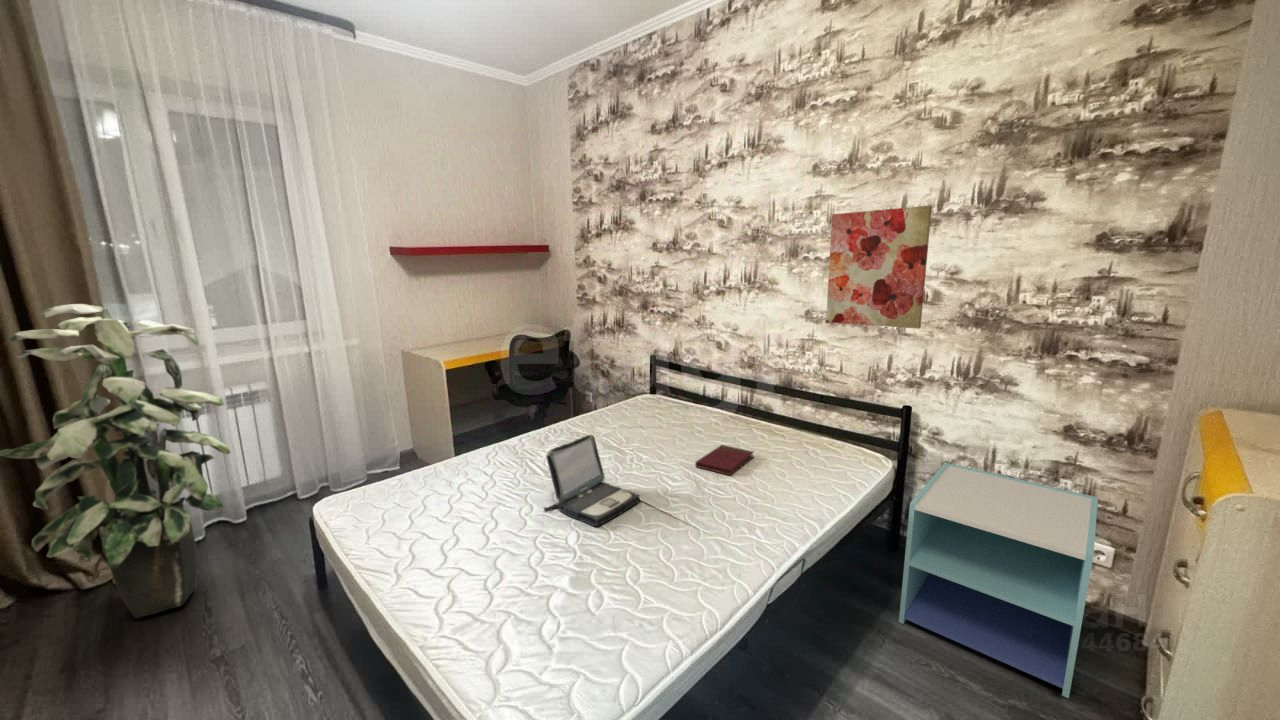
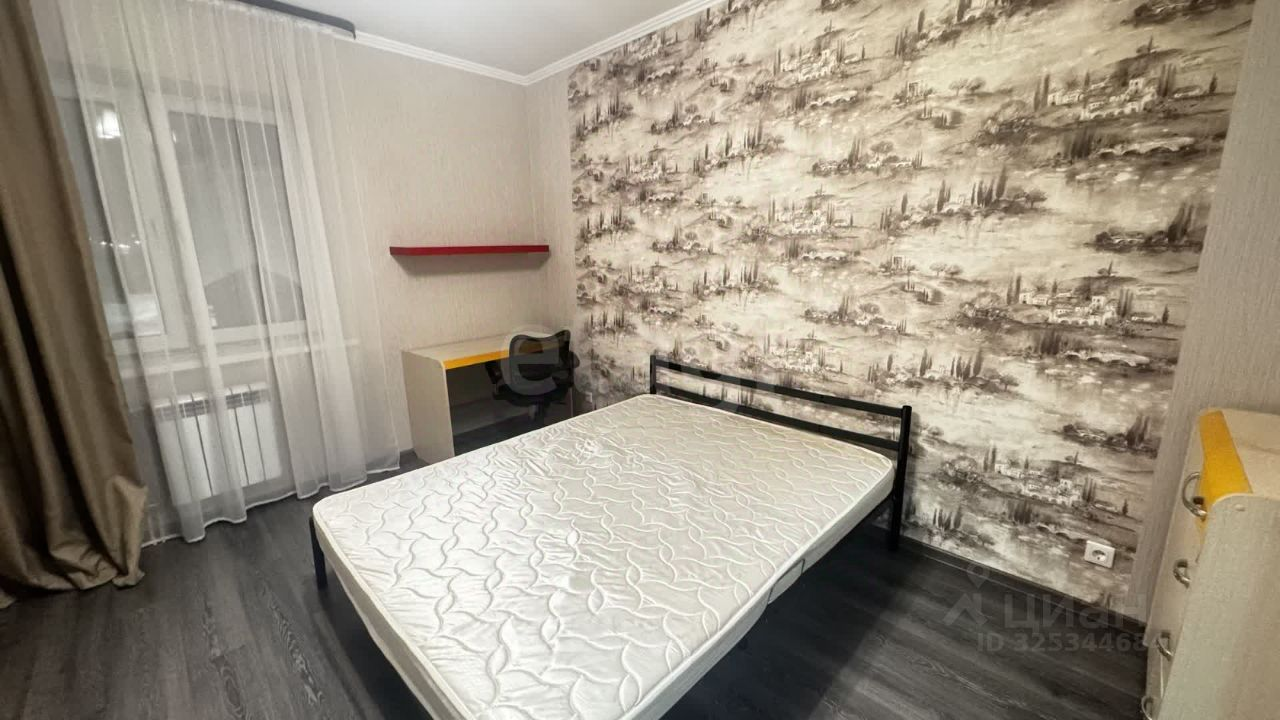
- nightstand (996, 560)
- wall art (874, 268)
- indoor plant (125, 460)
- book (725, 459)
- laptop (591, 476)
